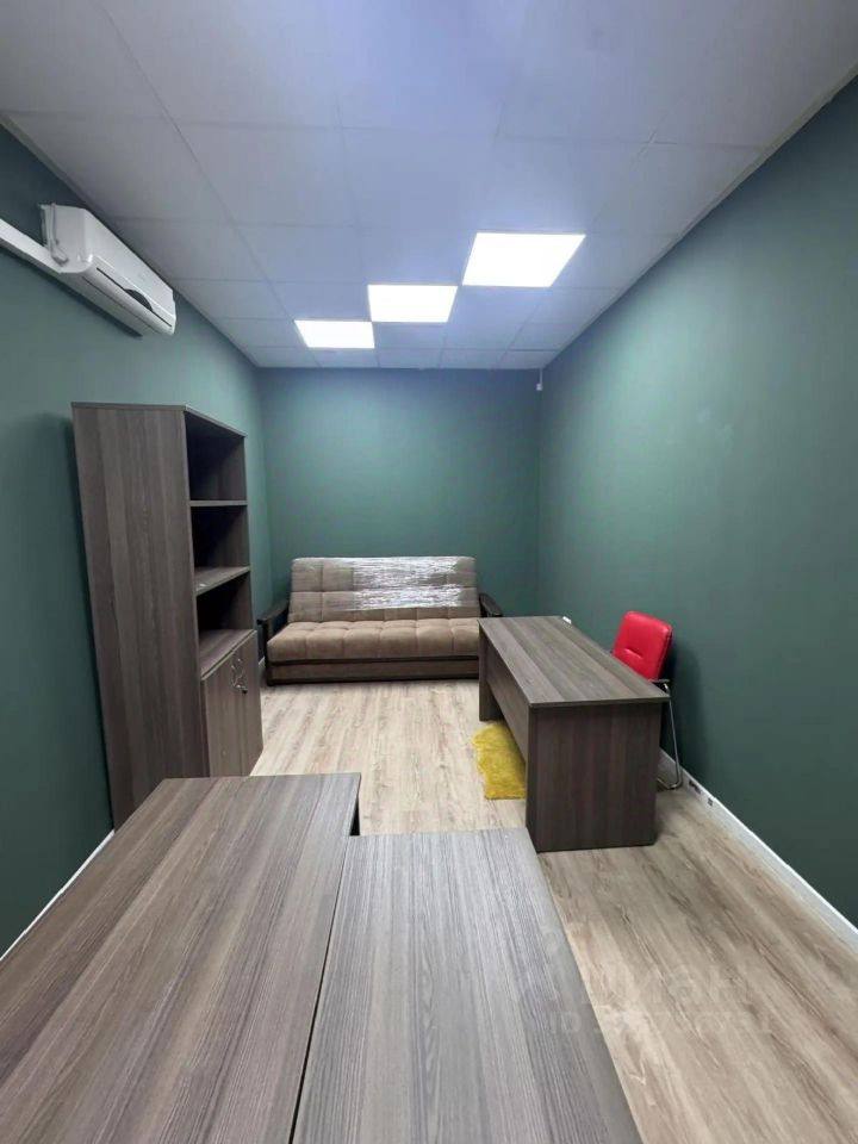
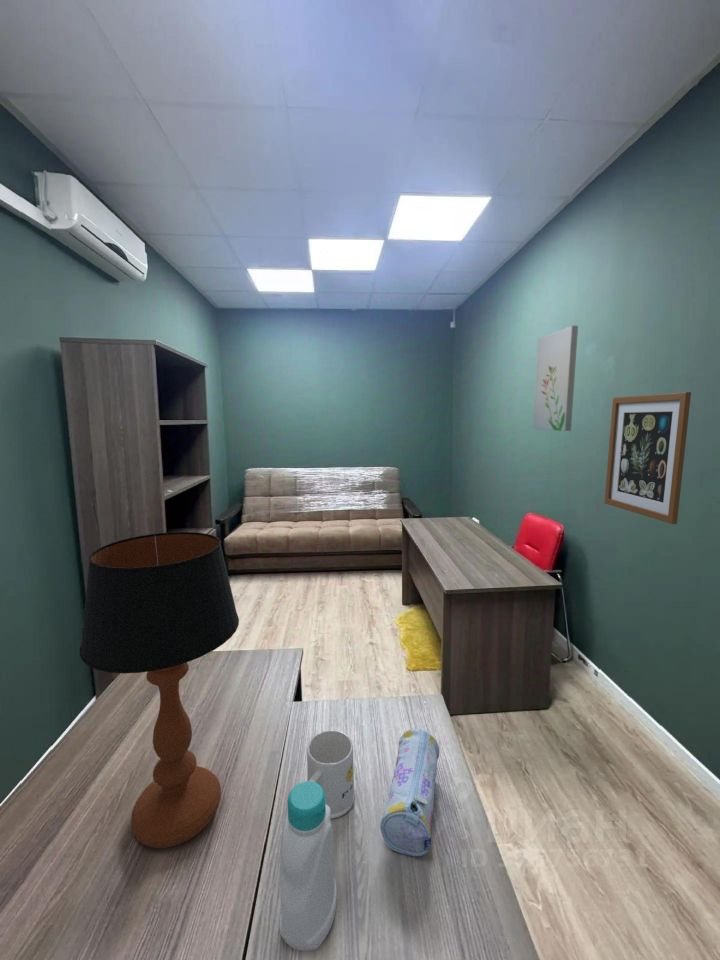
+ mug (328, 777)
+ wall art (642, 455)
+ table lamp (169, 686)
+ pencil case (412, 784)
+ wall art (553, 382)
+ bottle (307, 857)
